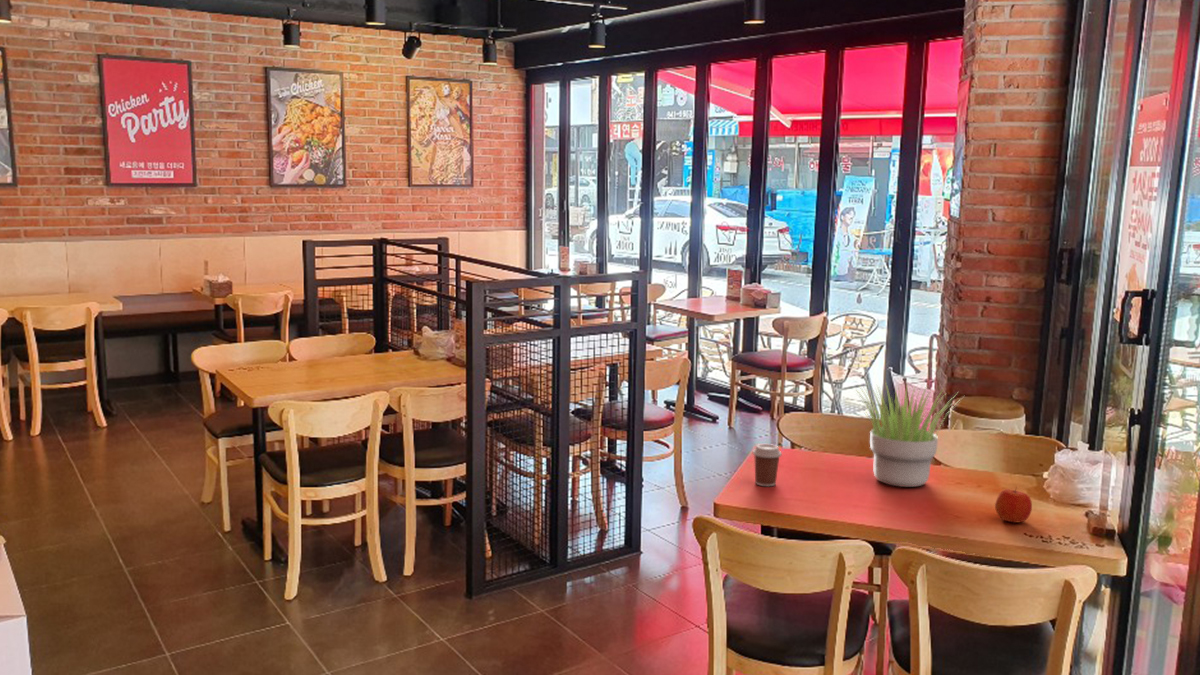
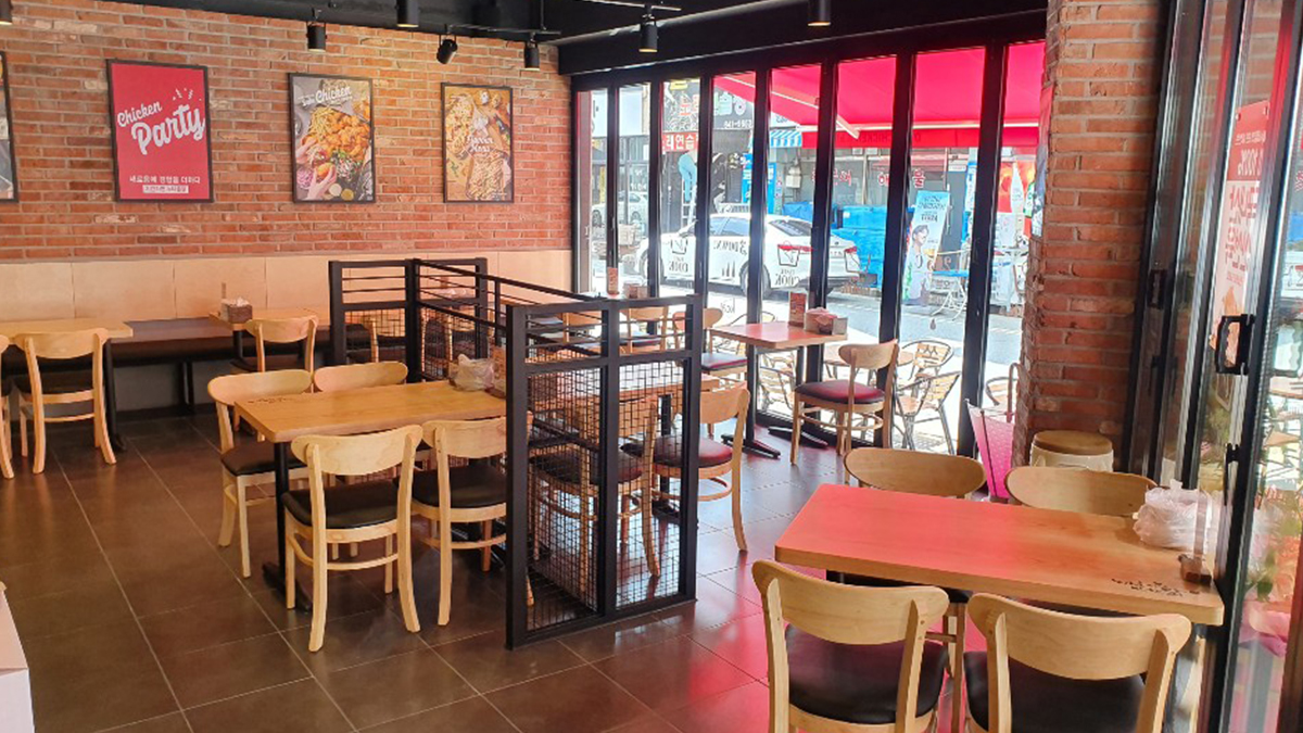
- apple (1014, 503)
- coffee cup (766, 465)
- potted plant (903, 436)
